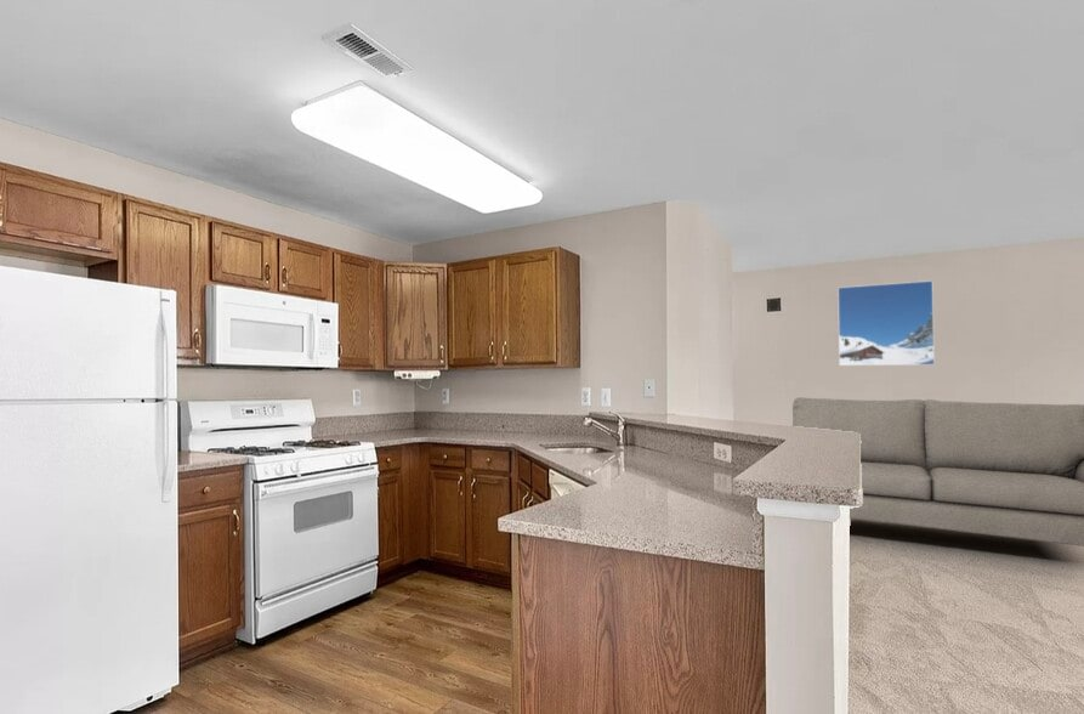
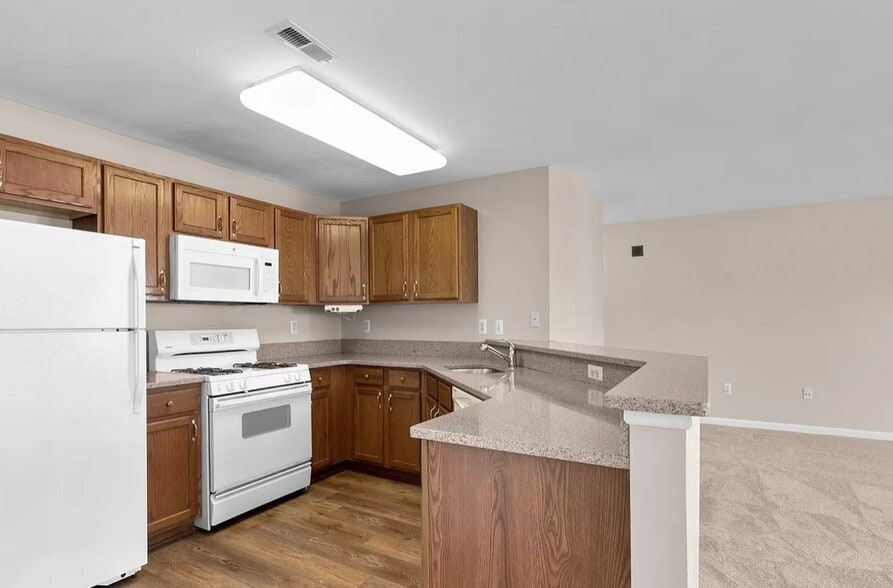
- sofa (927, 467)
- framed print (884, 324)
